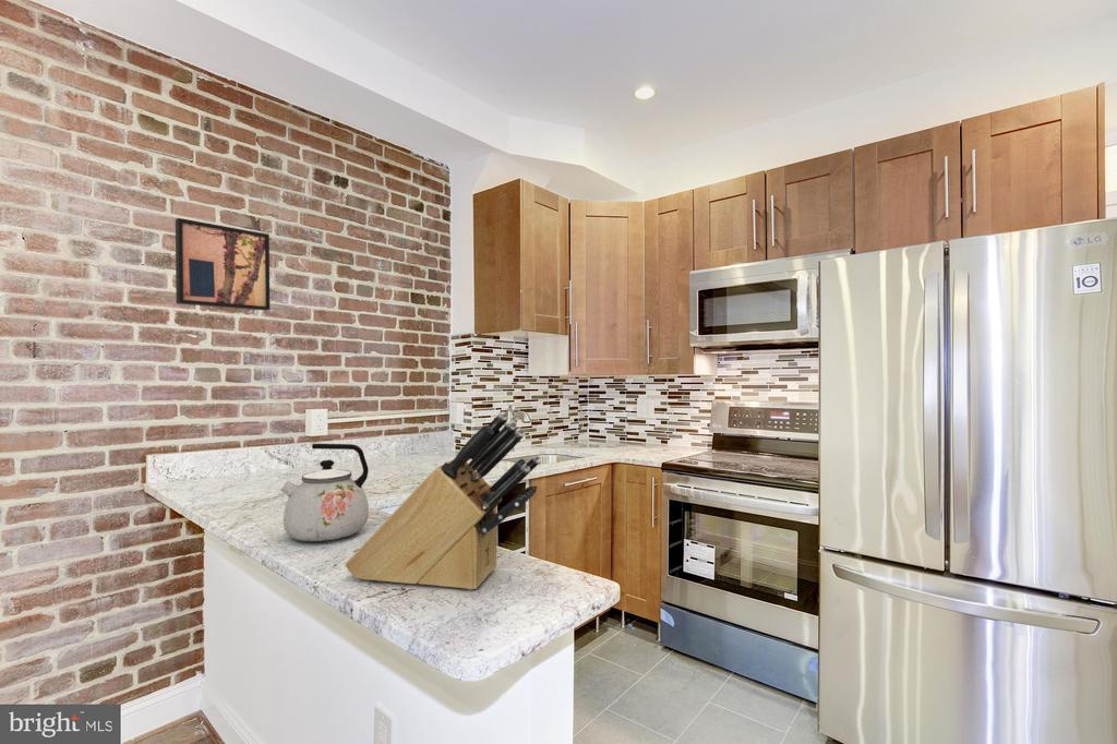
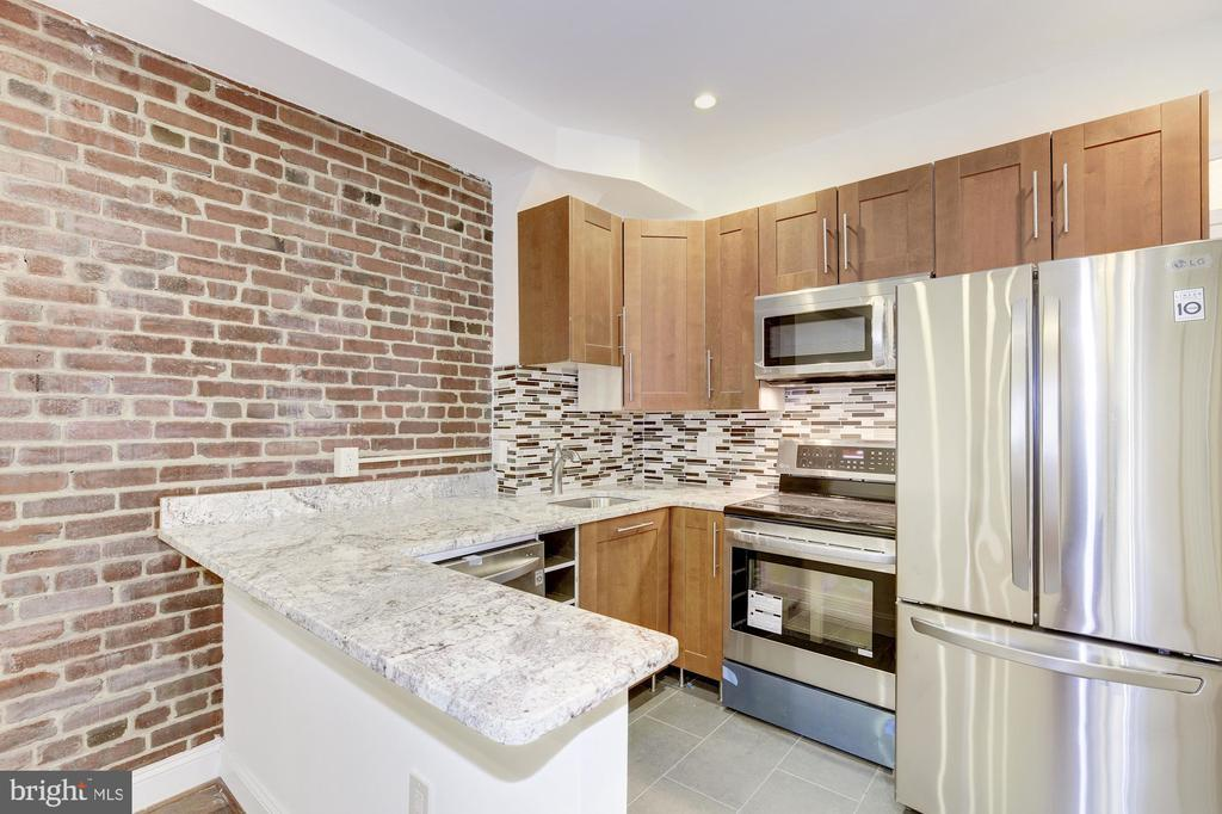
- kettle (326, 489)
- wall art (225, 266)
- knife block (444, 494)
